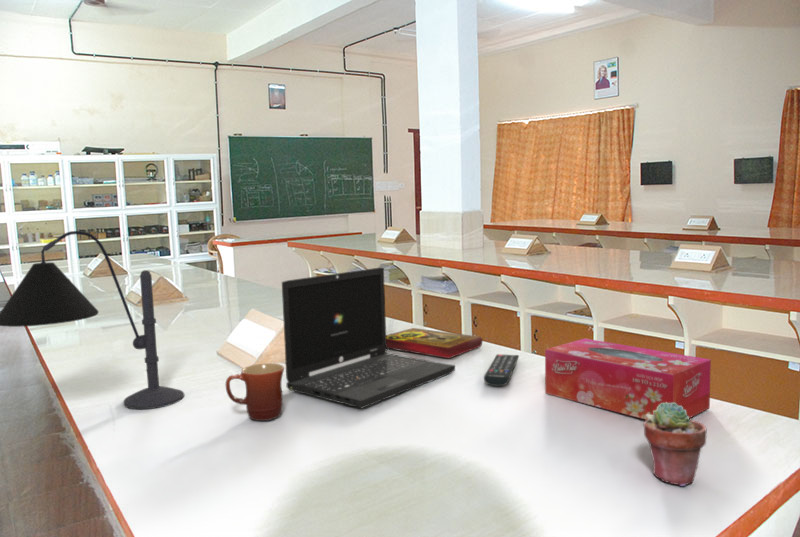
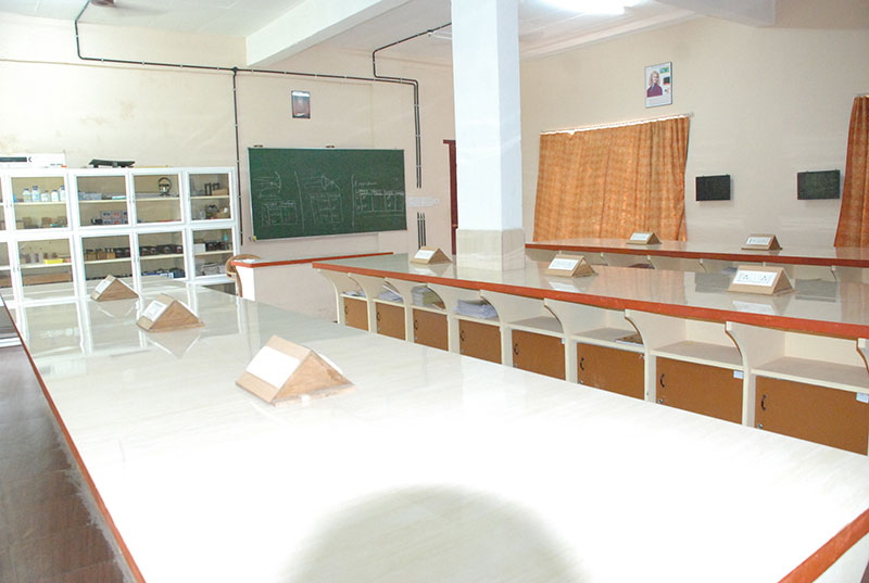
- potted succulent (674, 439)
- tissue box (623, 377)
- laptop (372, 329)
- remote control (502, 368)
- mug (256, 393)
- desk lamp (92, 316)
- book (430, 341)
